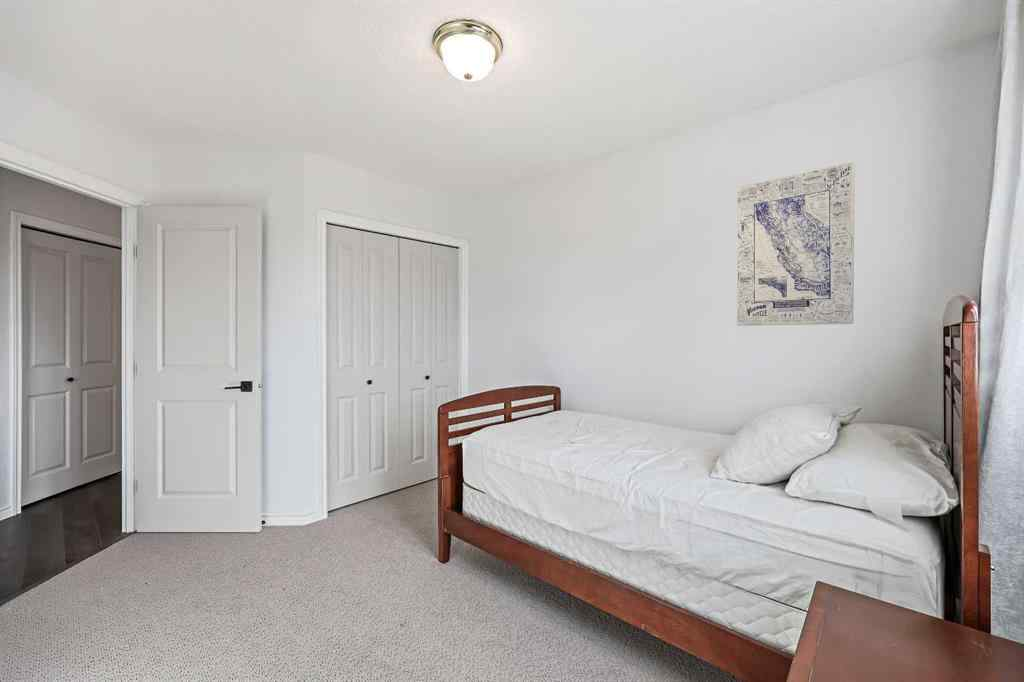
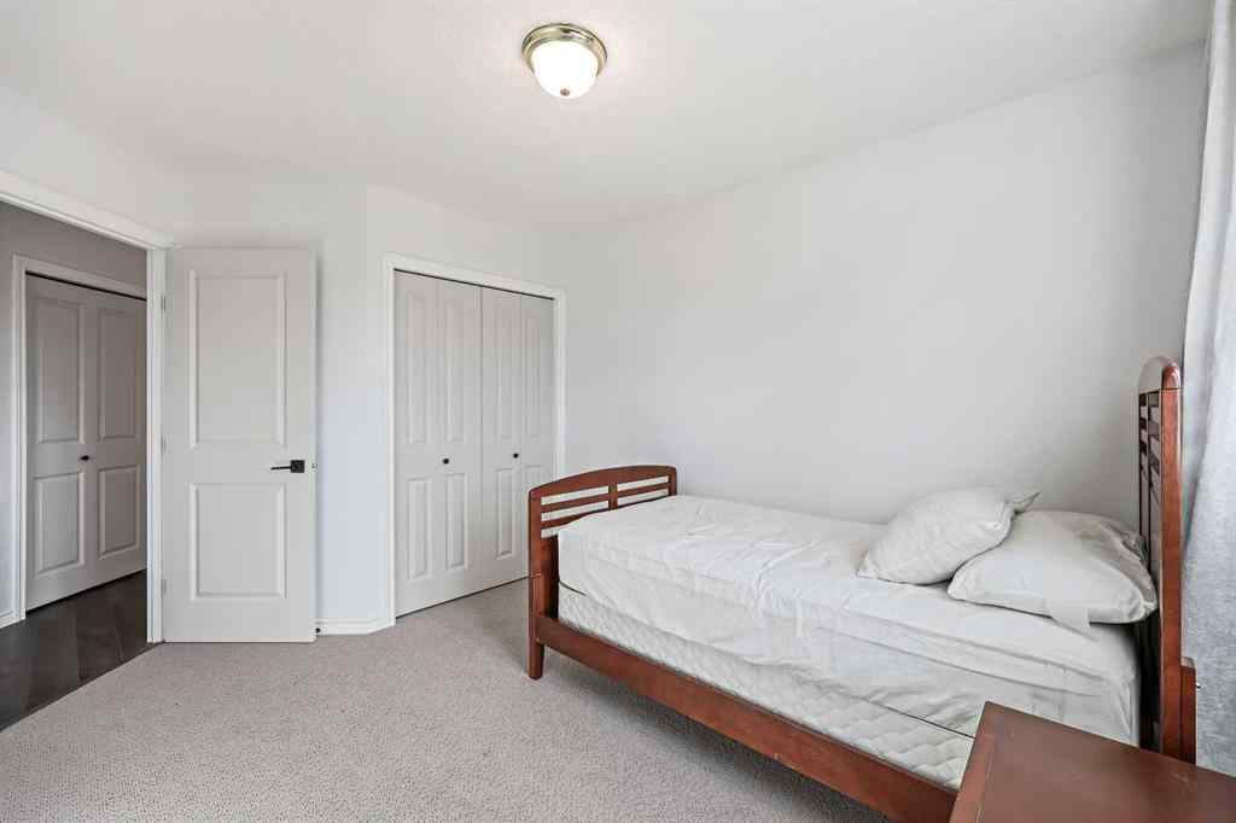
- wall art (791, 250)
